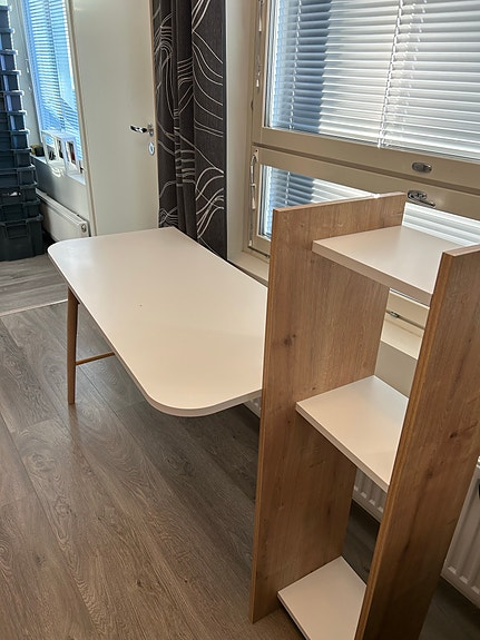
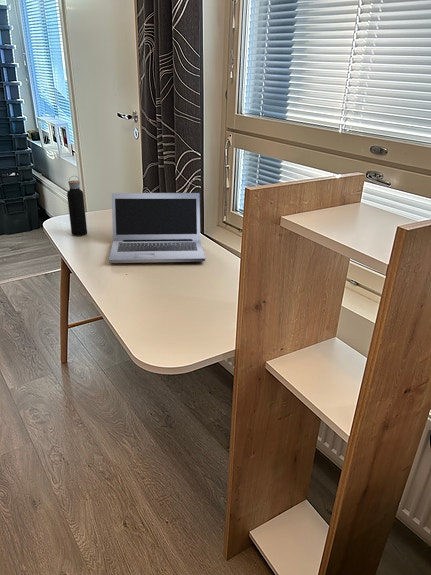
+ laptop (156, 226)
+ water bottle (76, 205)
